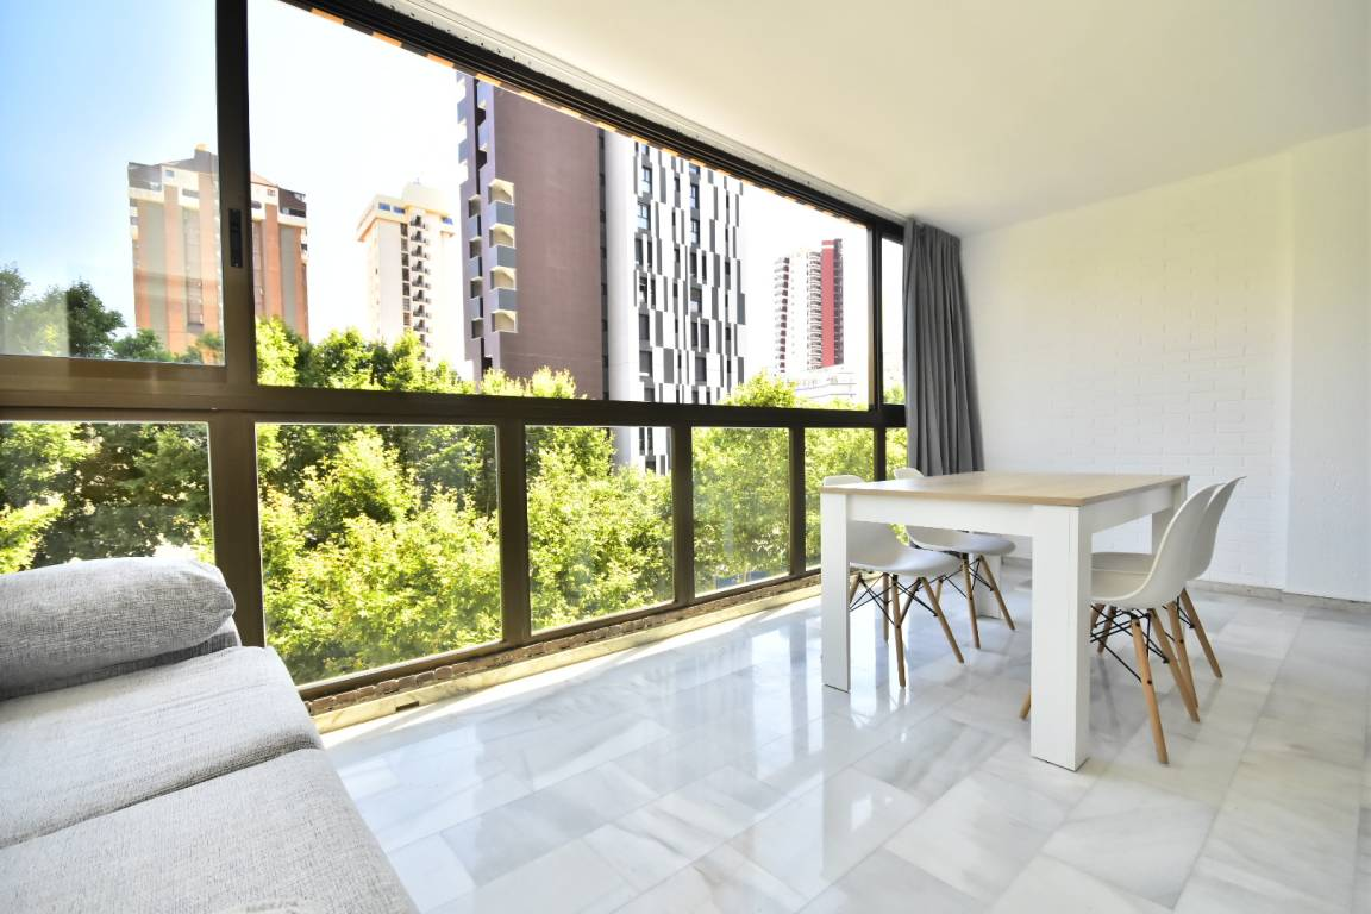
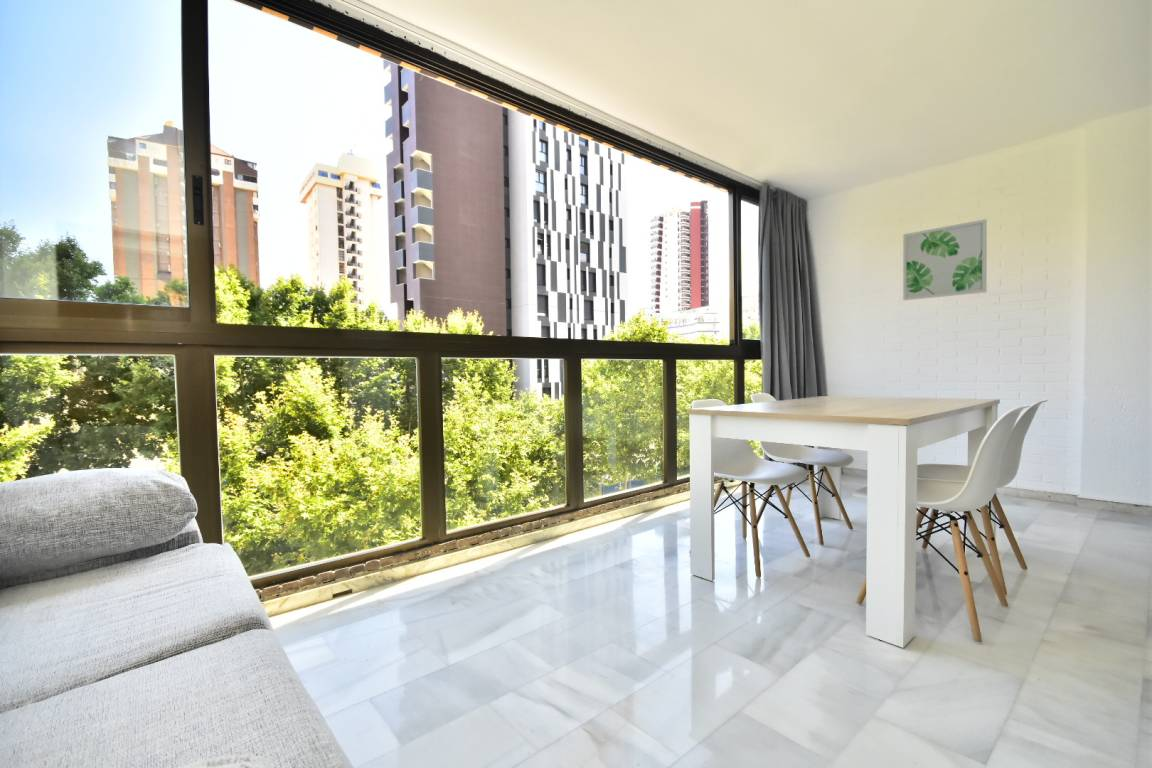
+ wall art (943, 262)
